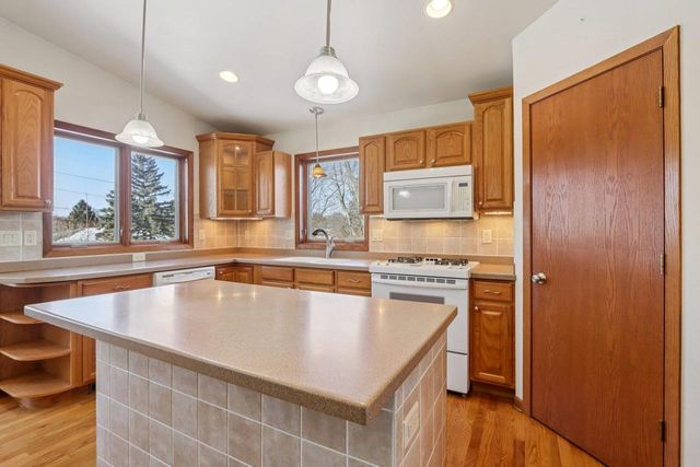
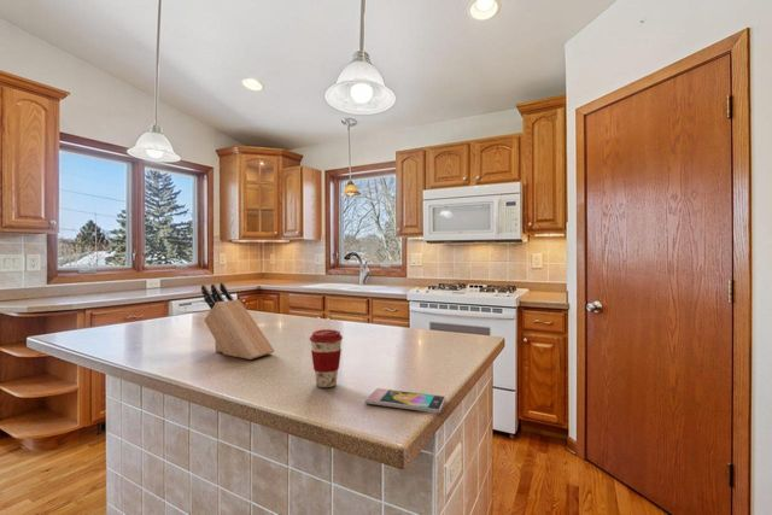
+ knife block (234, 317)
+ coffee cup (326, 357)
+ smartphone (405, 399)
